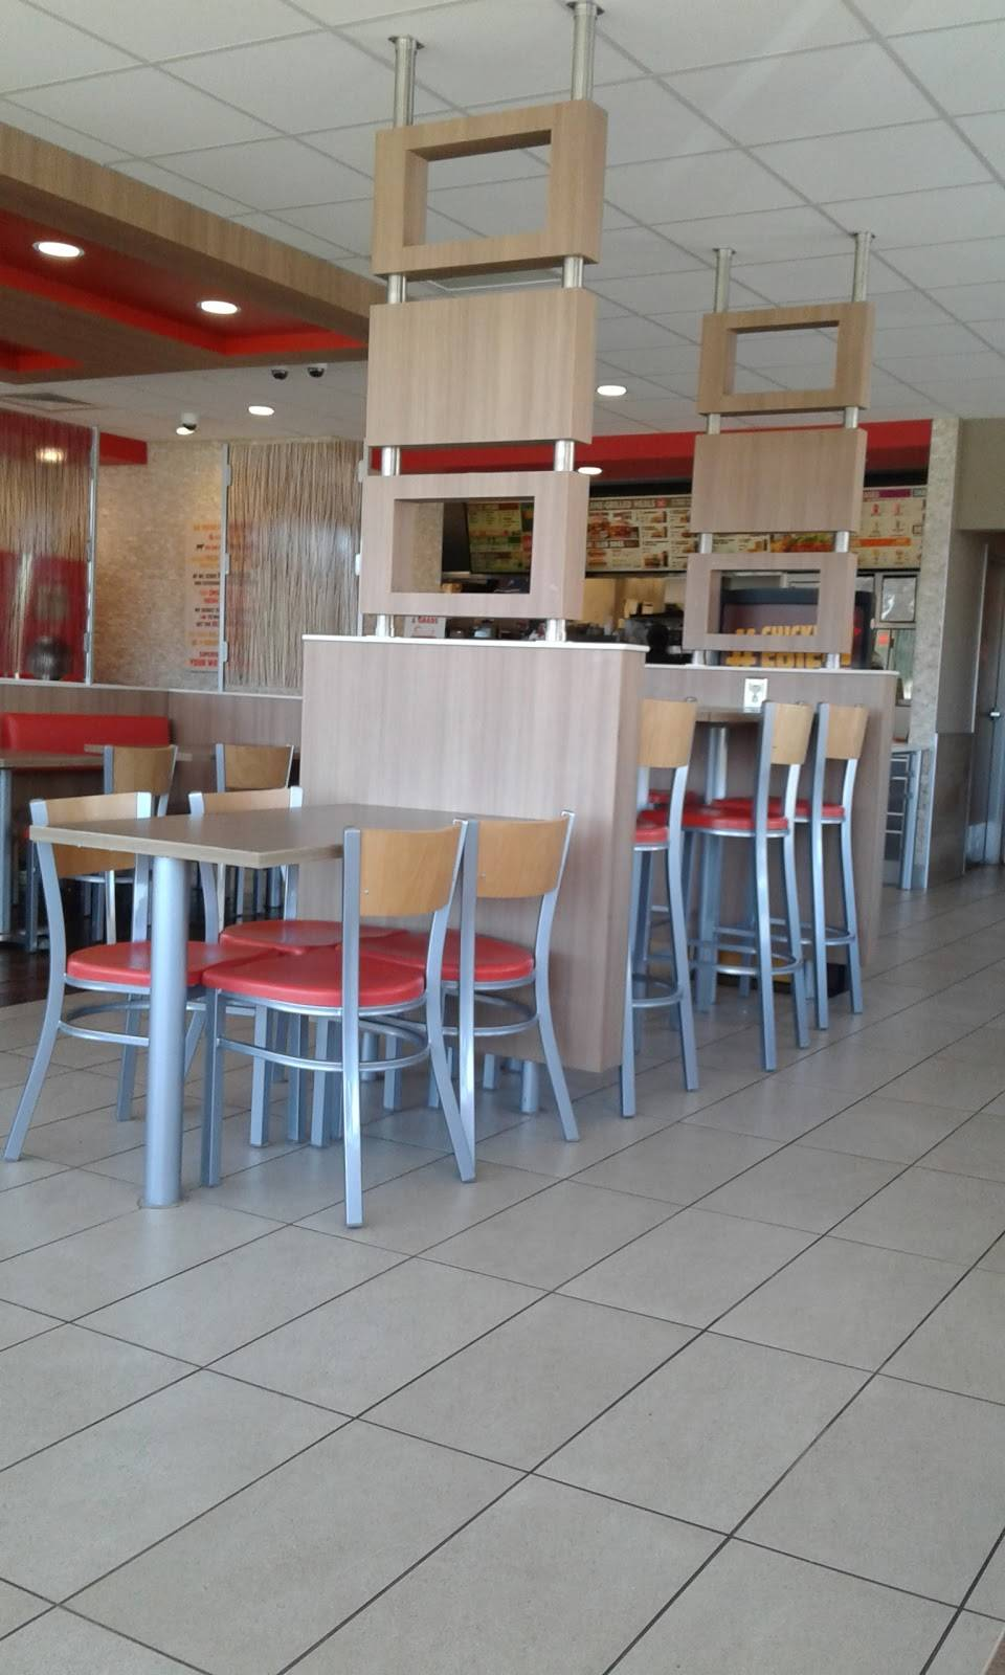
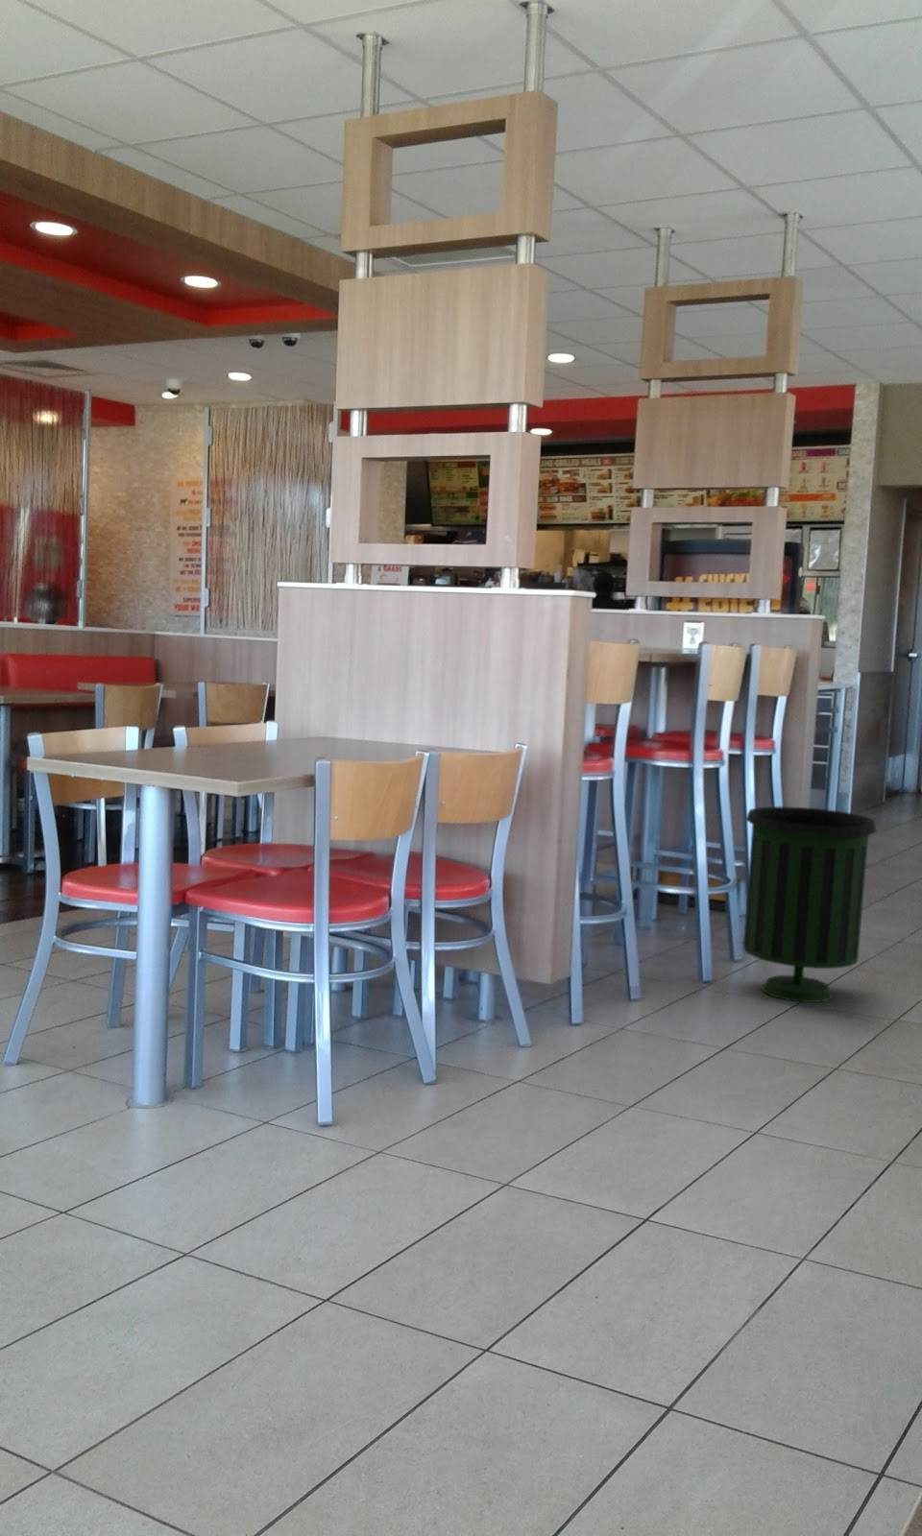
+ trash can (803, 904)
